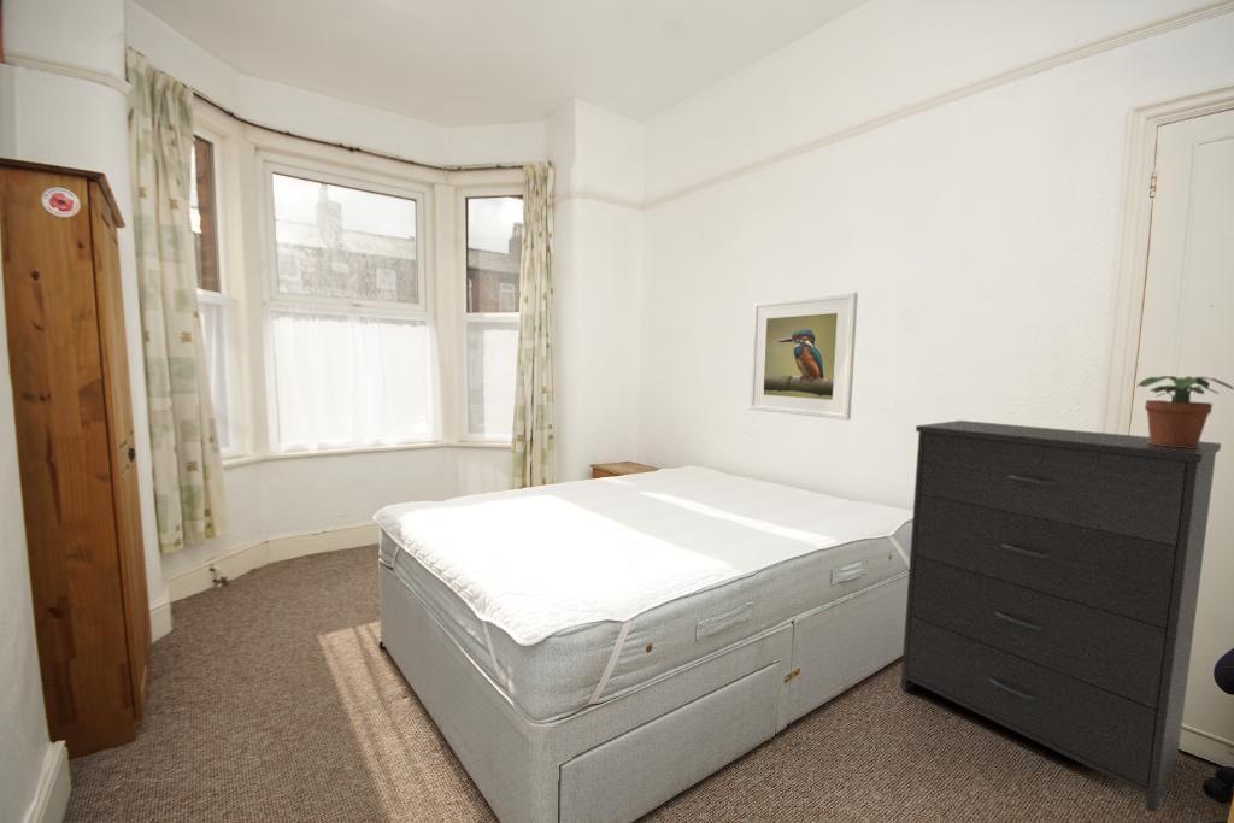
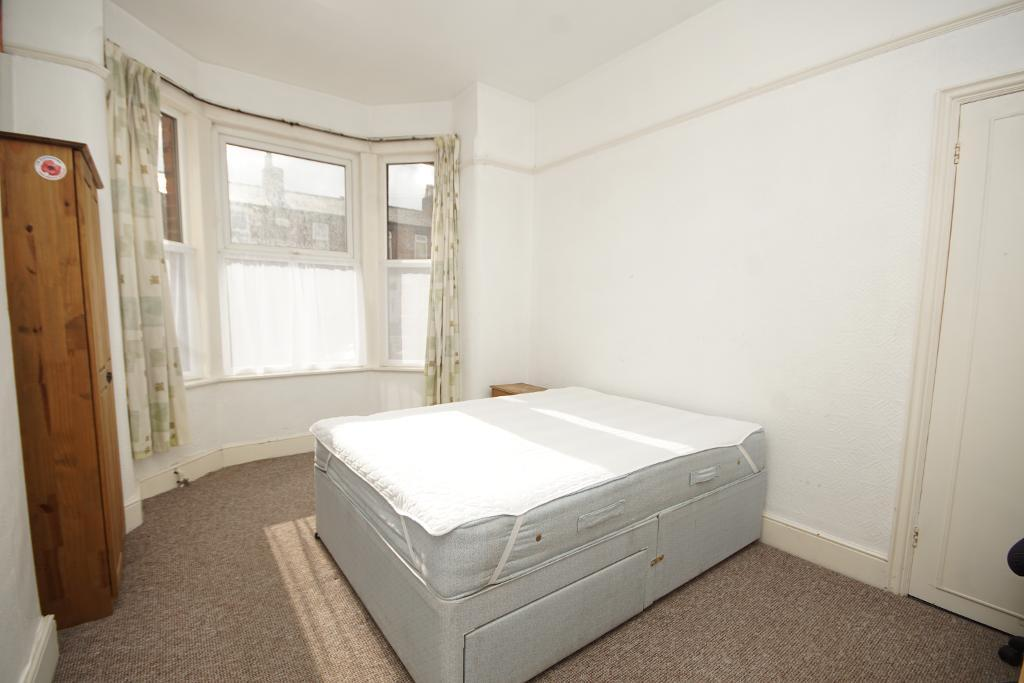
- potted plant (1176, 410)
- dresser (1039, 581)
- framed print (798, 357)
